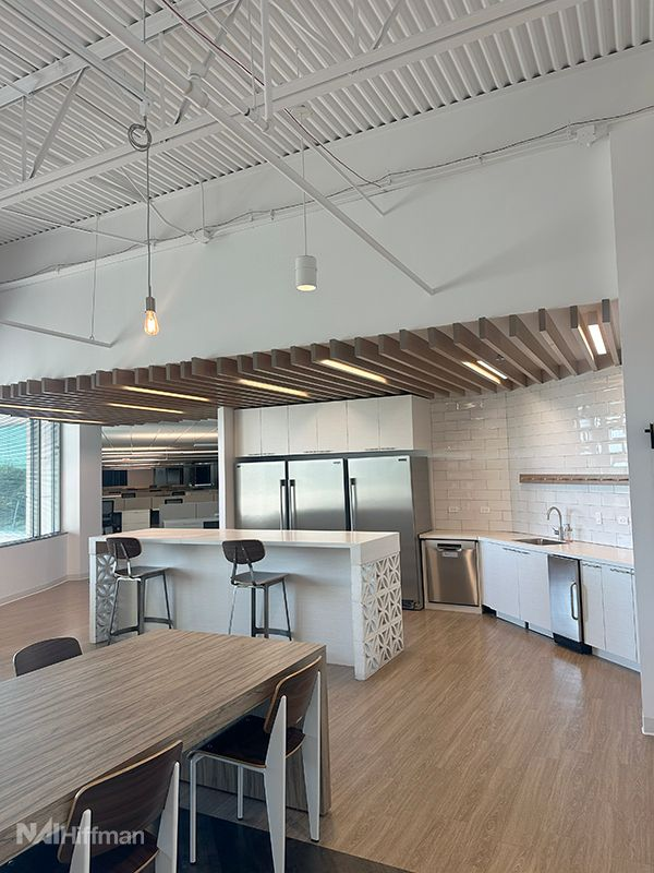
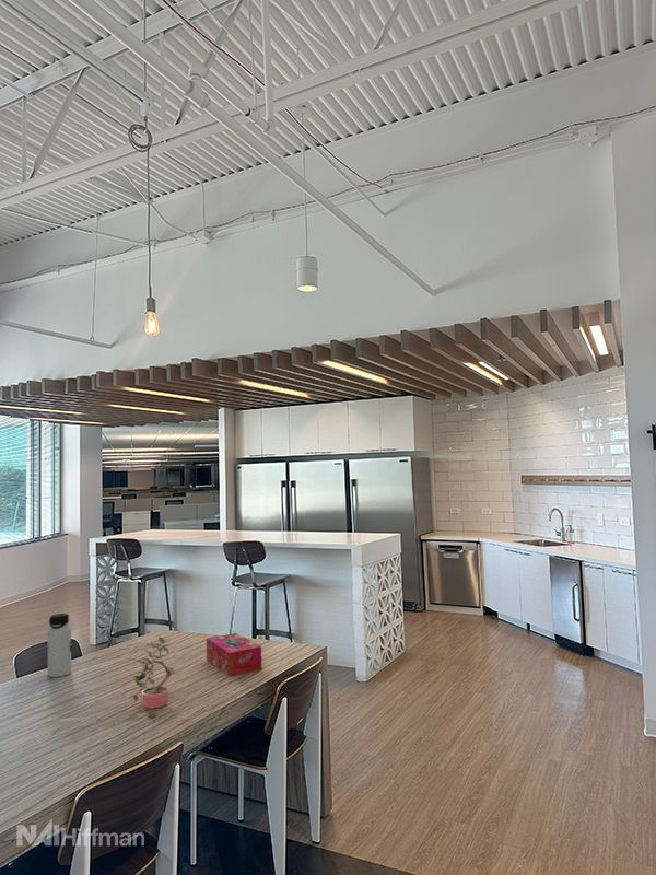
+ tissue box (233, 653)
+ potted plant (149, 676)
+ water bottle (59, 644)
